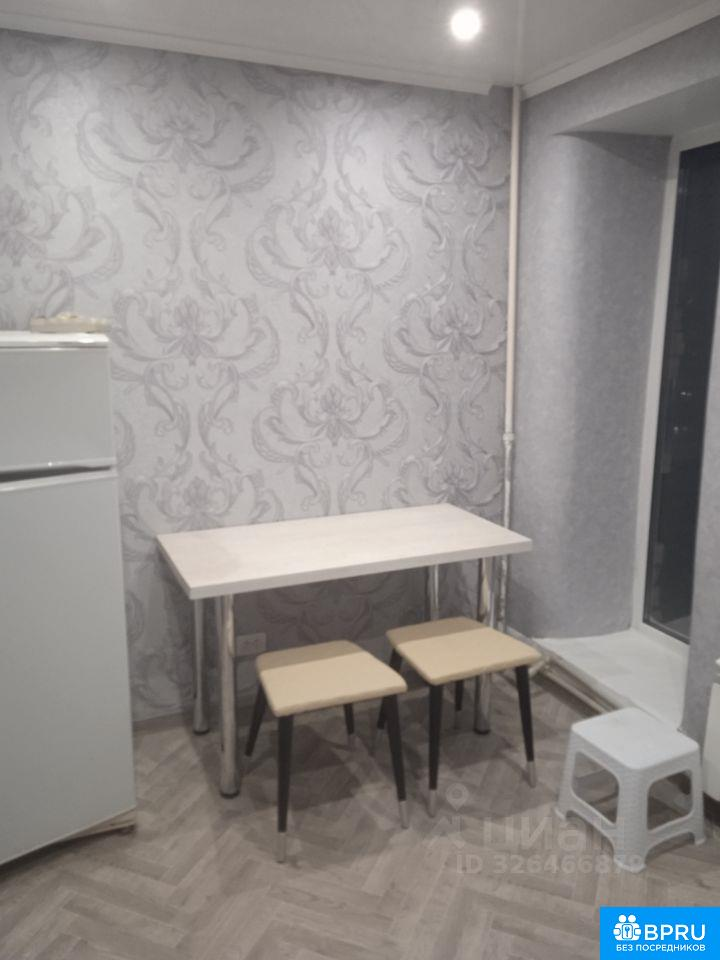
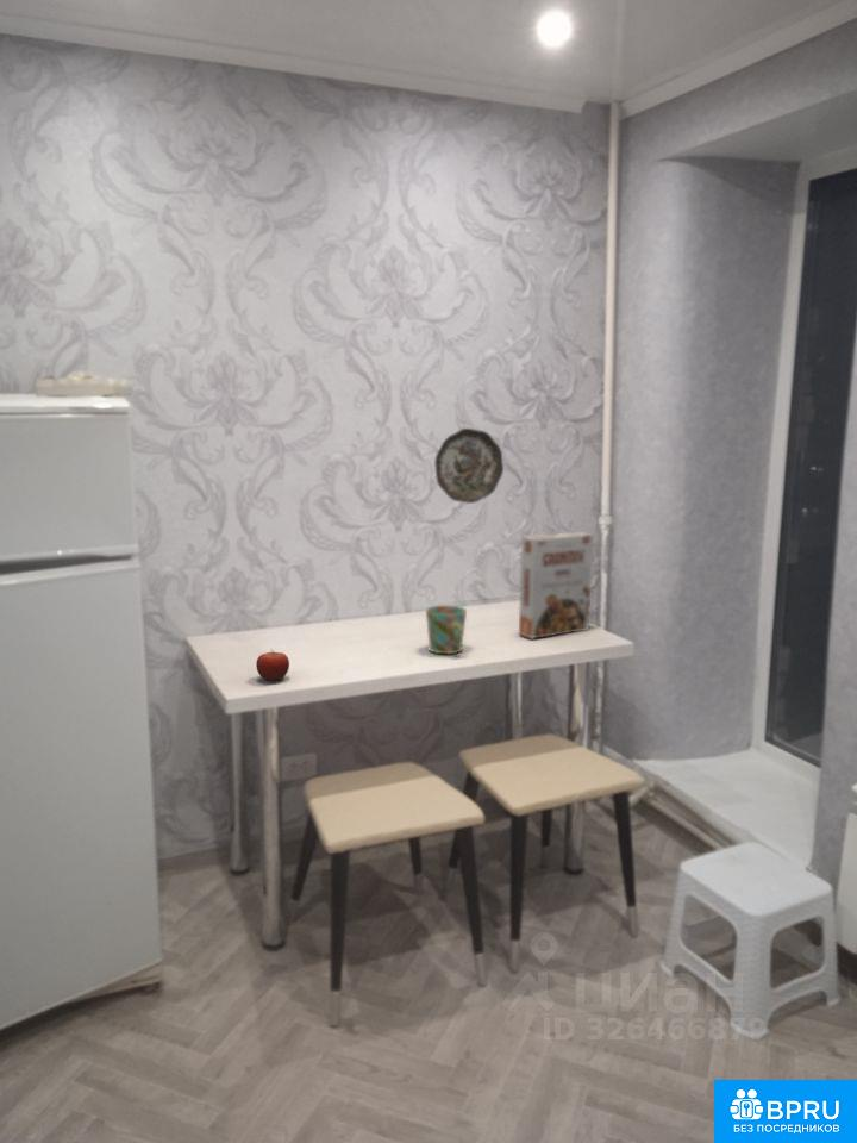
+ fruit (273, 663)
+ mug (448, 631)
+ decorative plate (468, 466)
+ cereal box (556, 583)
